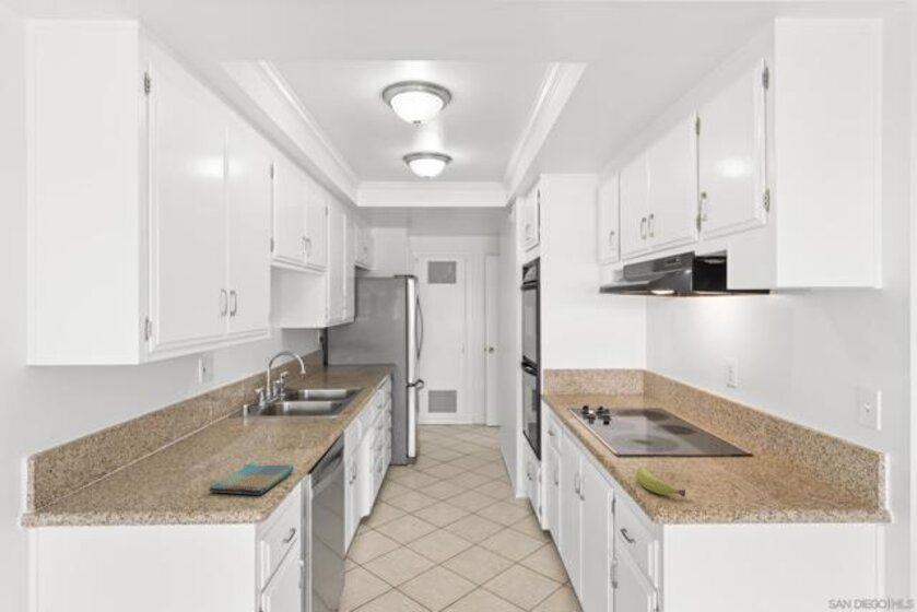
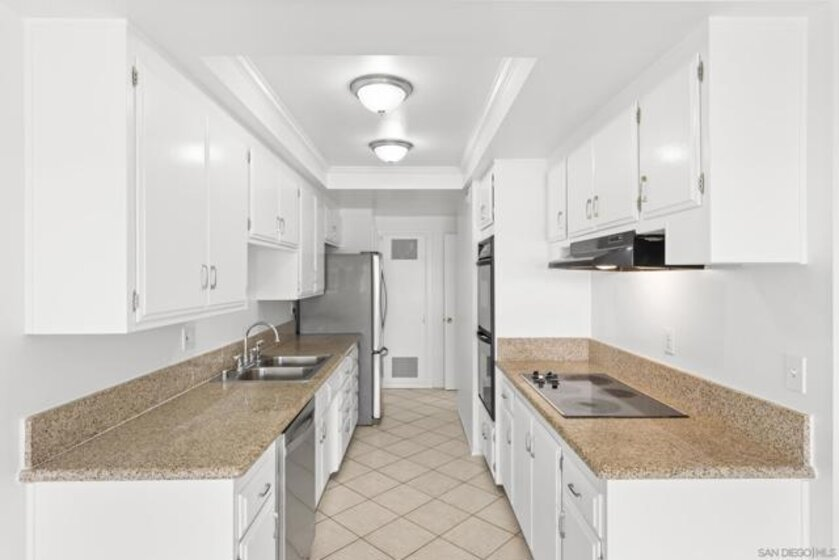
- dish towel (254, 478)
- fruit (657, 480)
